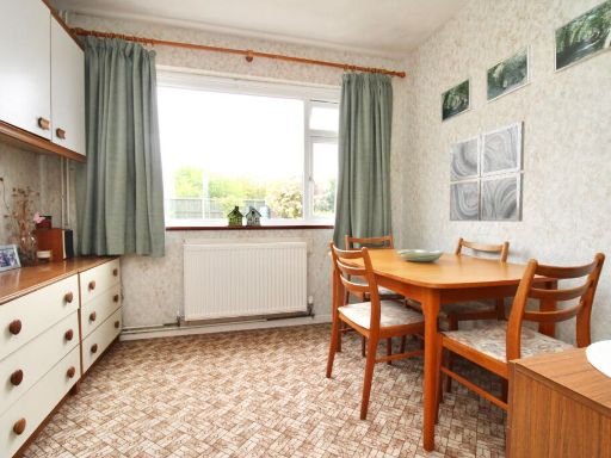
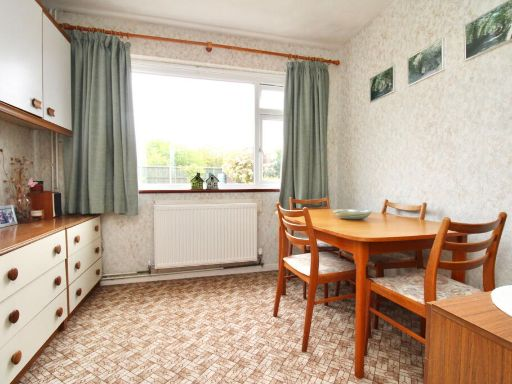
- wall art (481, 179)
